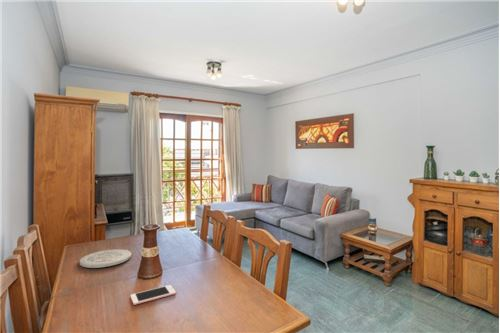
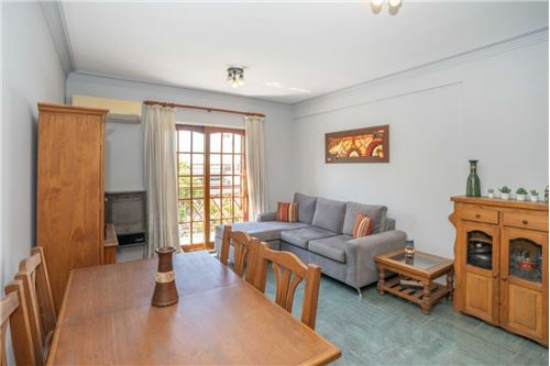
- plate (106, 257)
- cell phone (153, 294)
